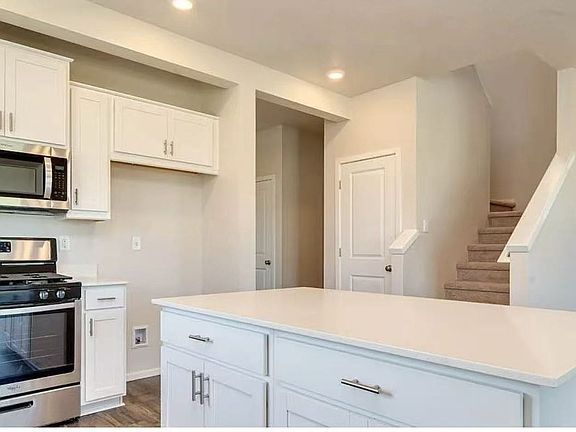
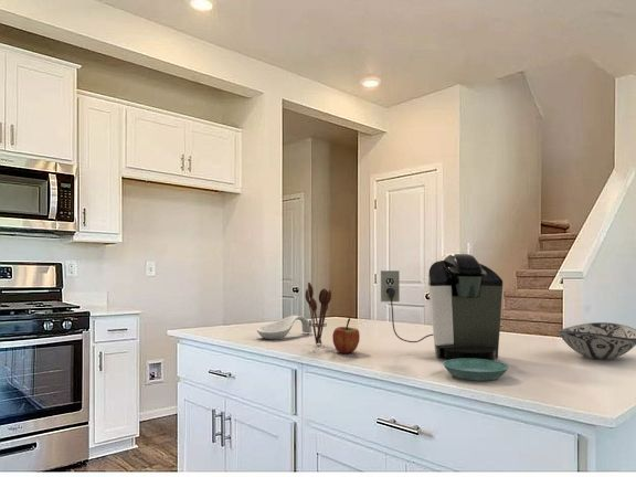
+ decorative bowl (598, 341)
+ utensil holder (316, 315)
+ coffee maker (443, 305)
+ apple (346, 335)
+ saucer (475, 370)
+ spoon rest (285, 327)
